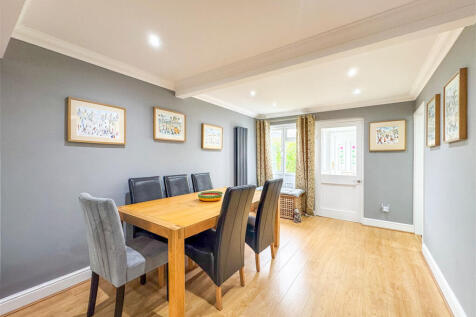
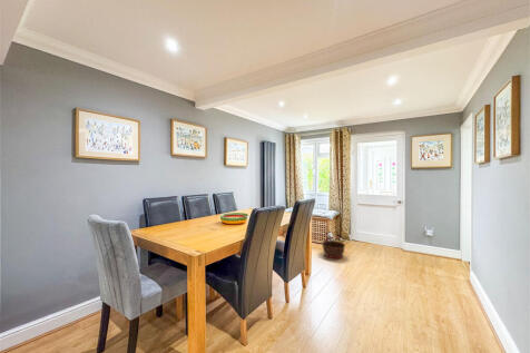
+ basket (333, 249)
